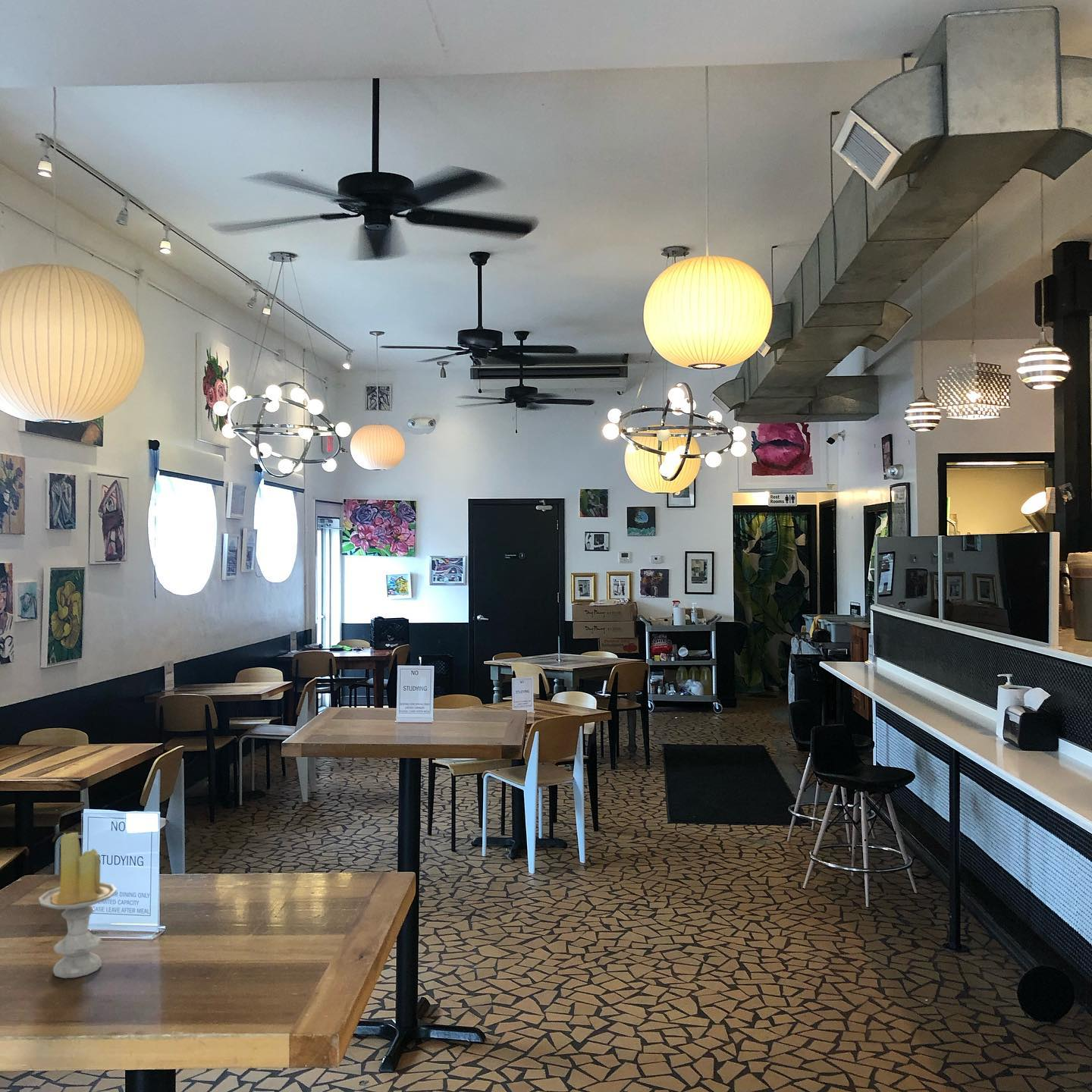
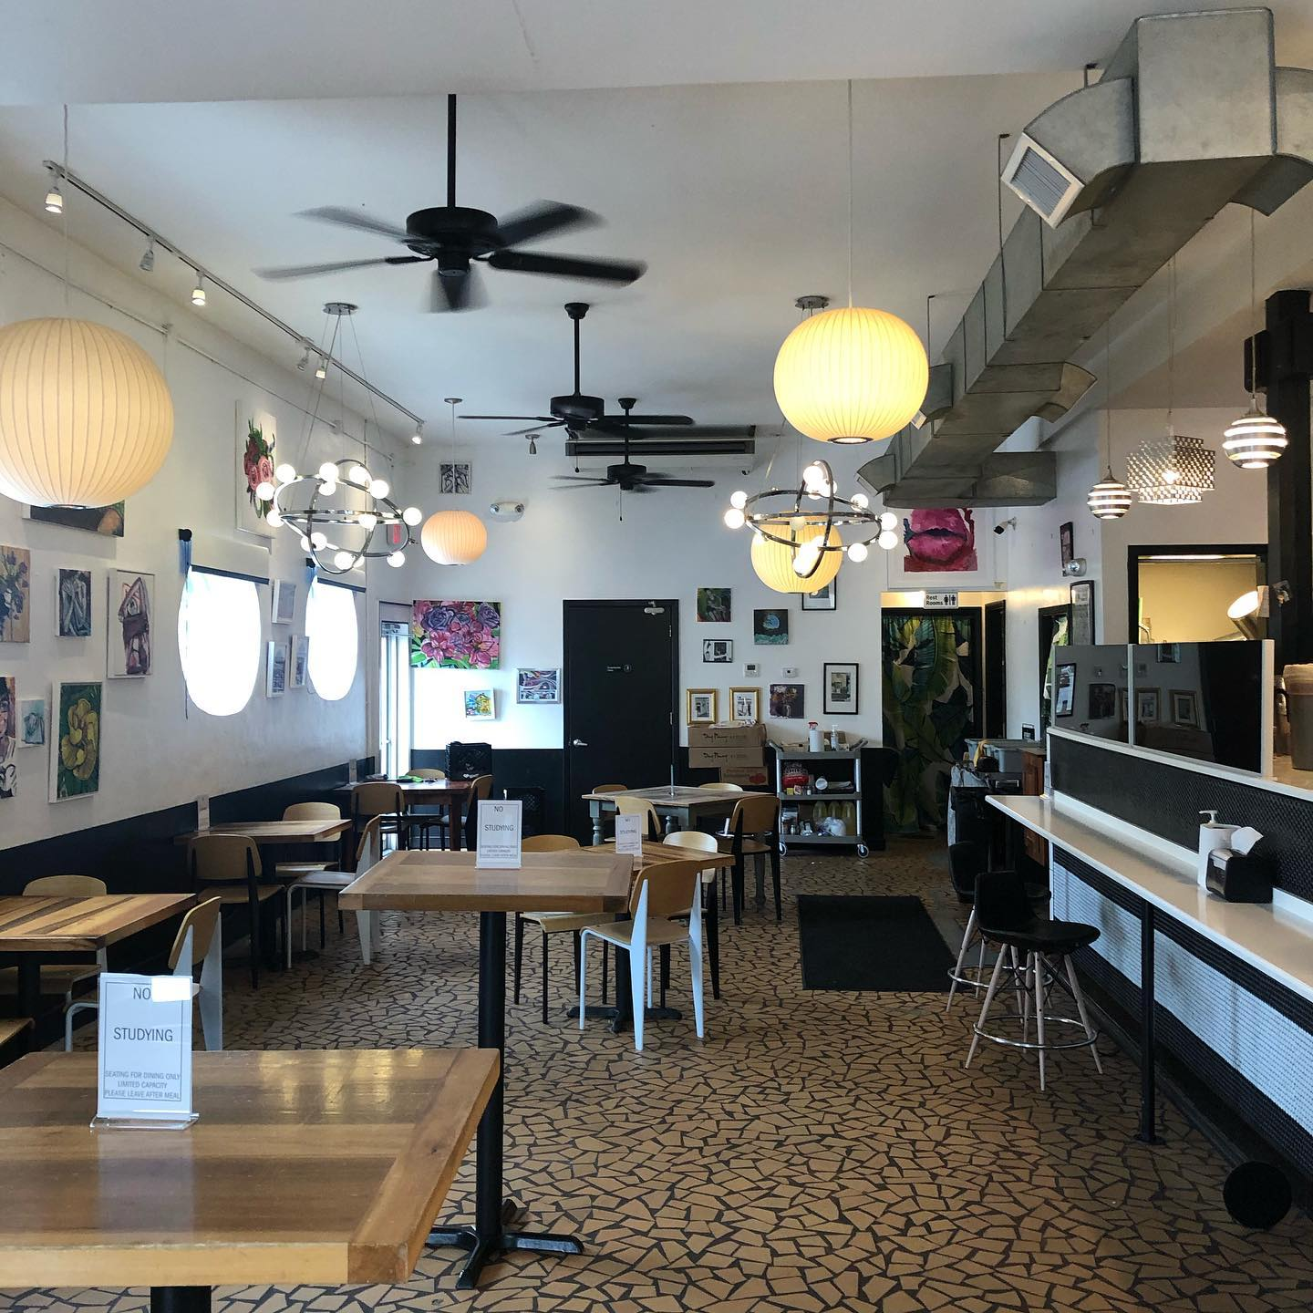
- candle (78, 899)
